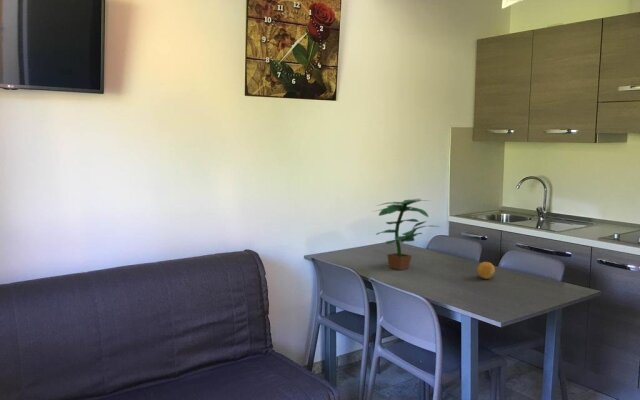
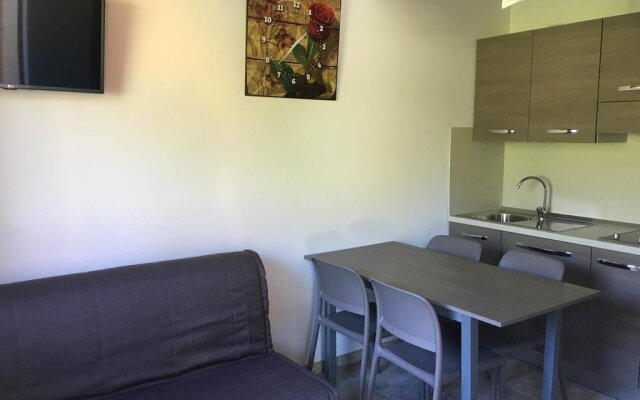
- fruit (485, 270)
- potted plant (404, 233)
